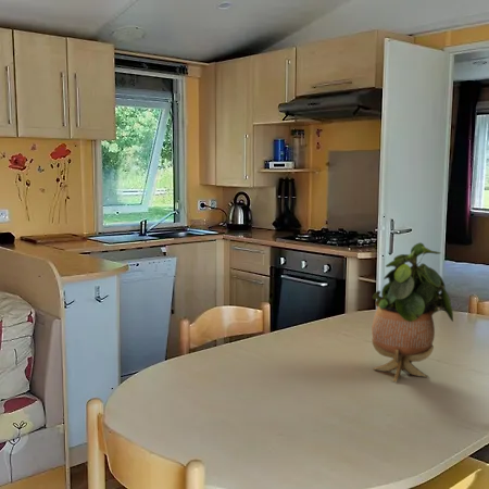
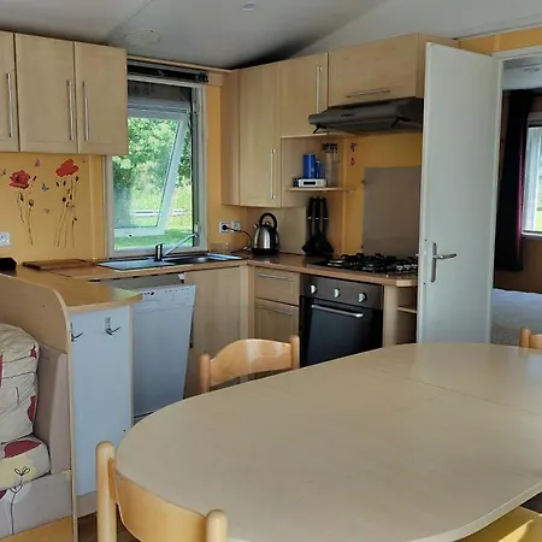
- potted plant (412, 309)
